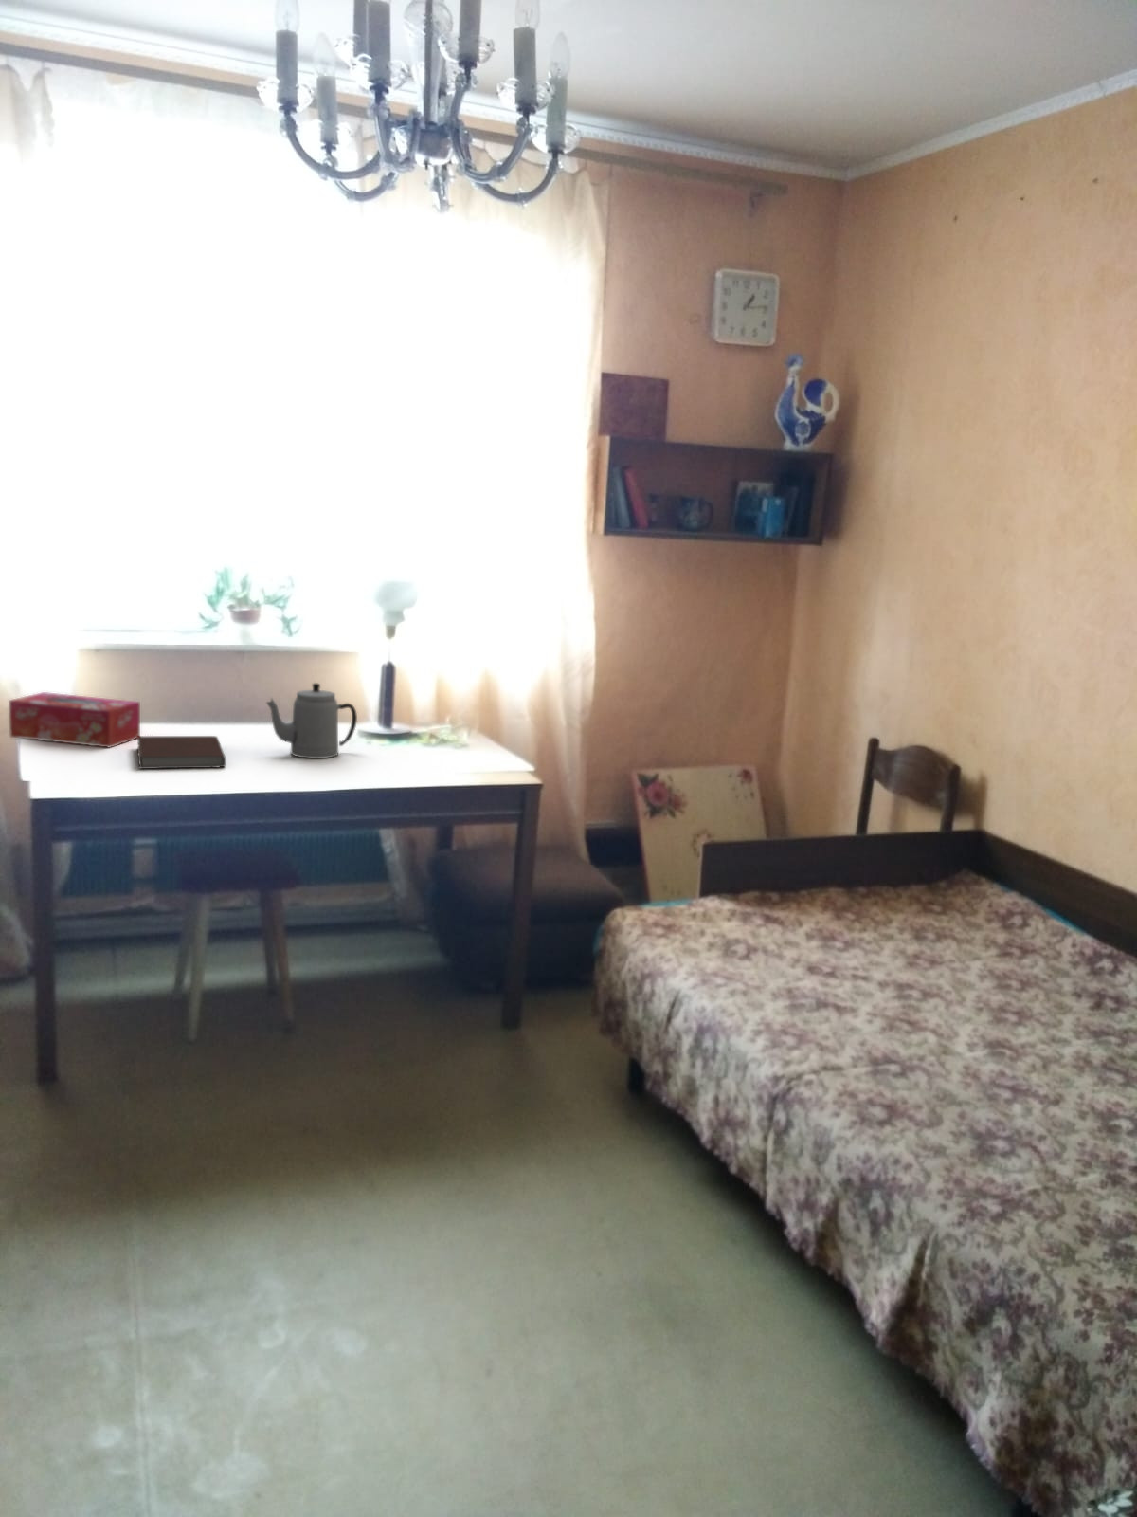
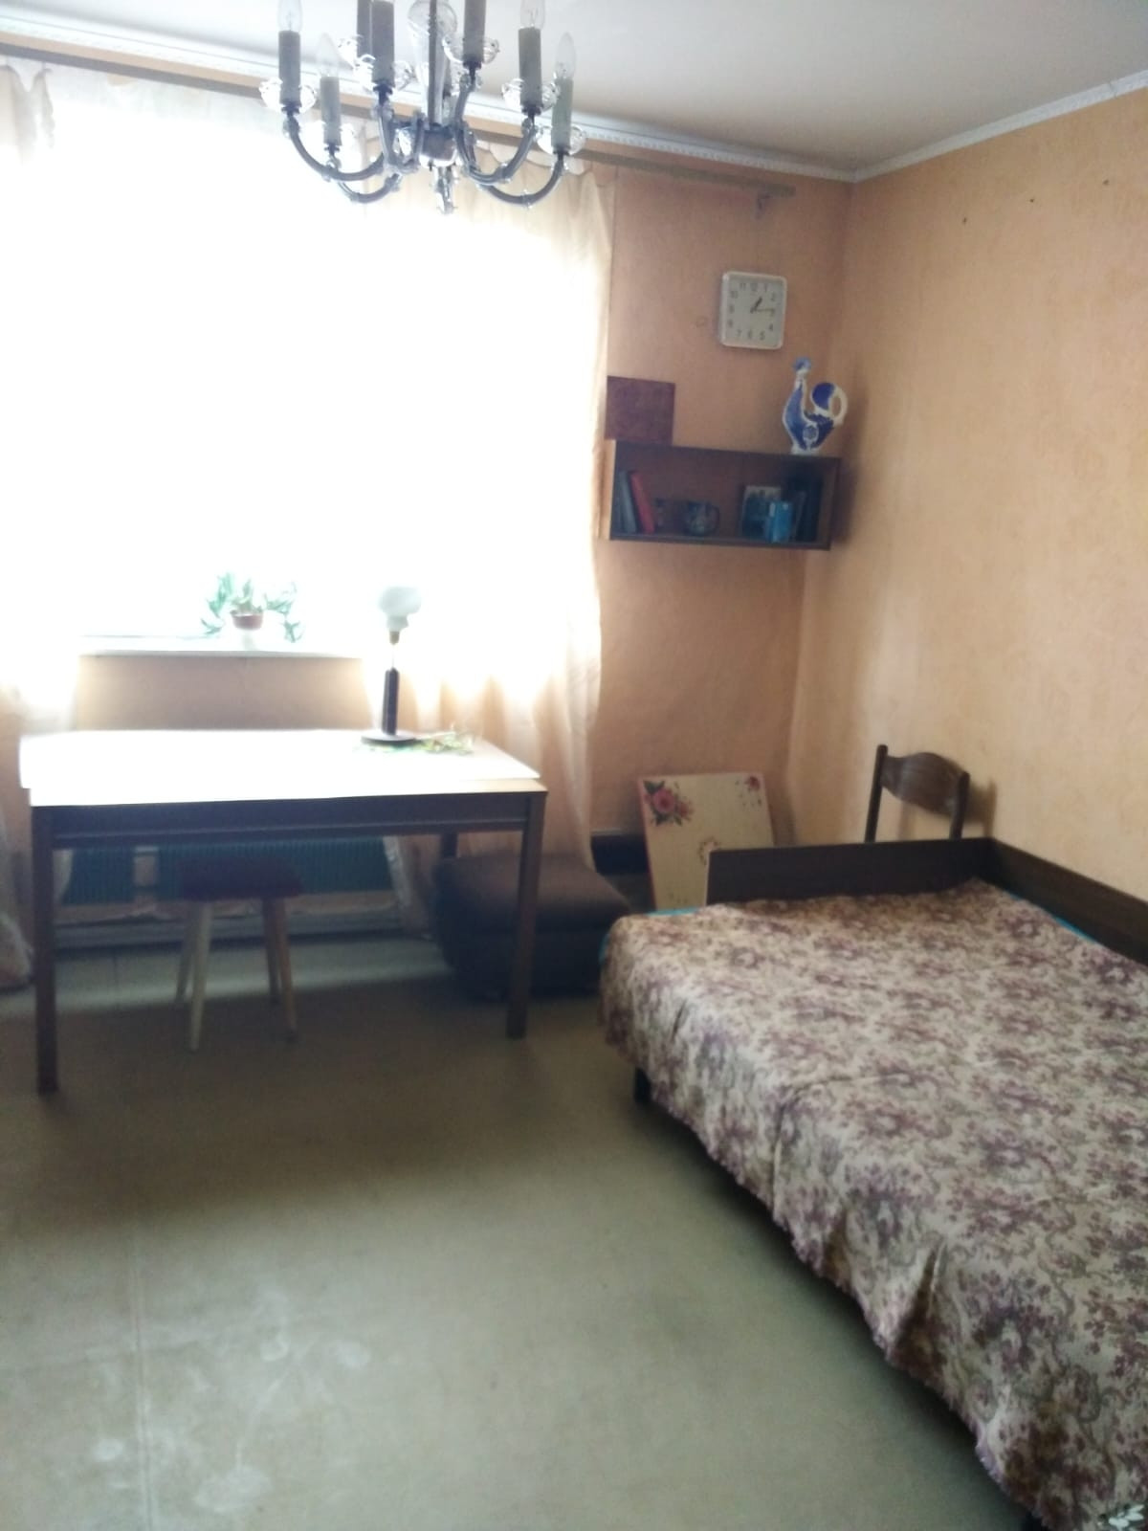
- teapot (312, 718)
- tissue box (75, 719)
- notebook (180, 751)
